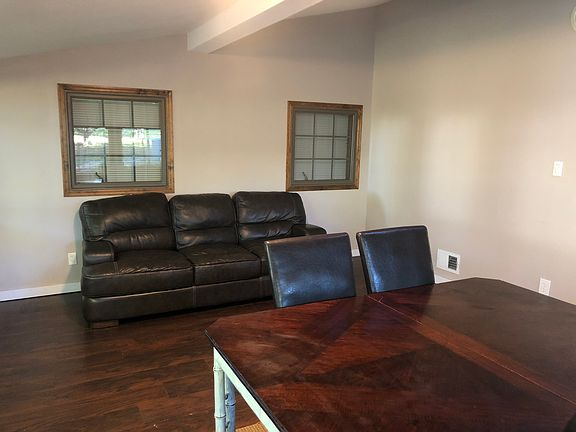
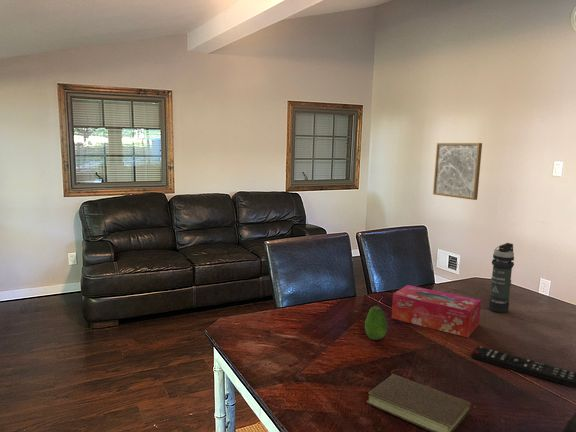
+ fruit (376, 323)
+ tissue box (435, 309)
+ wall art (456, 170)
+ smoke grenade (502, 276)
+ remote control (527, 365)
+ book (421, 398)
